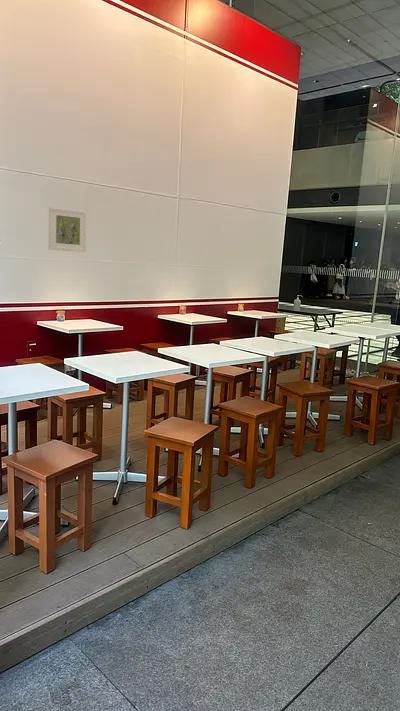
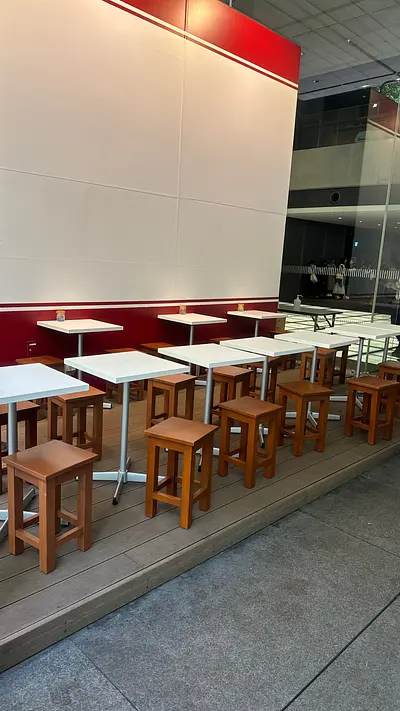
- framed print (67, 230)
